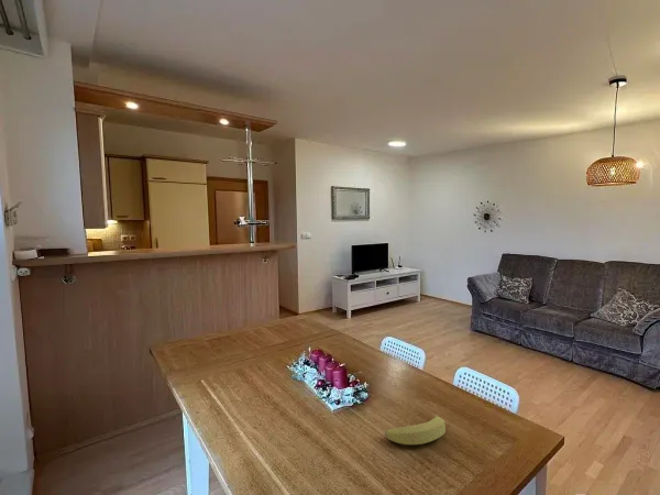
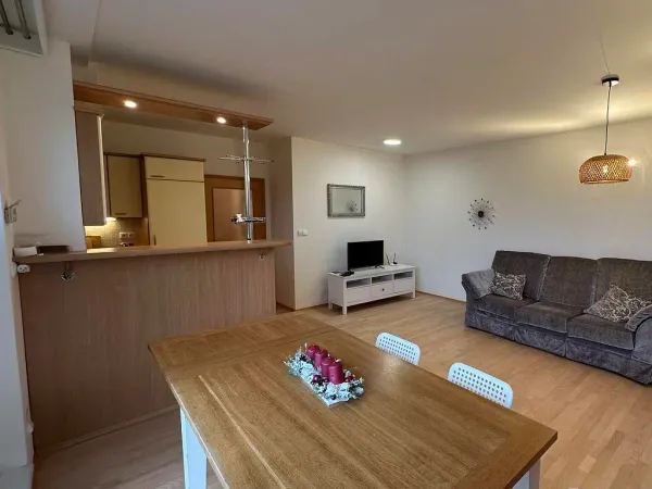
- banana (419, 425)
